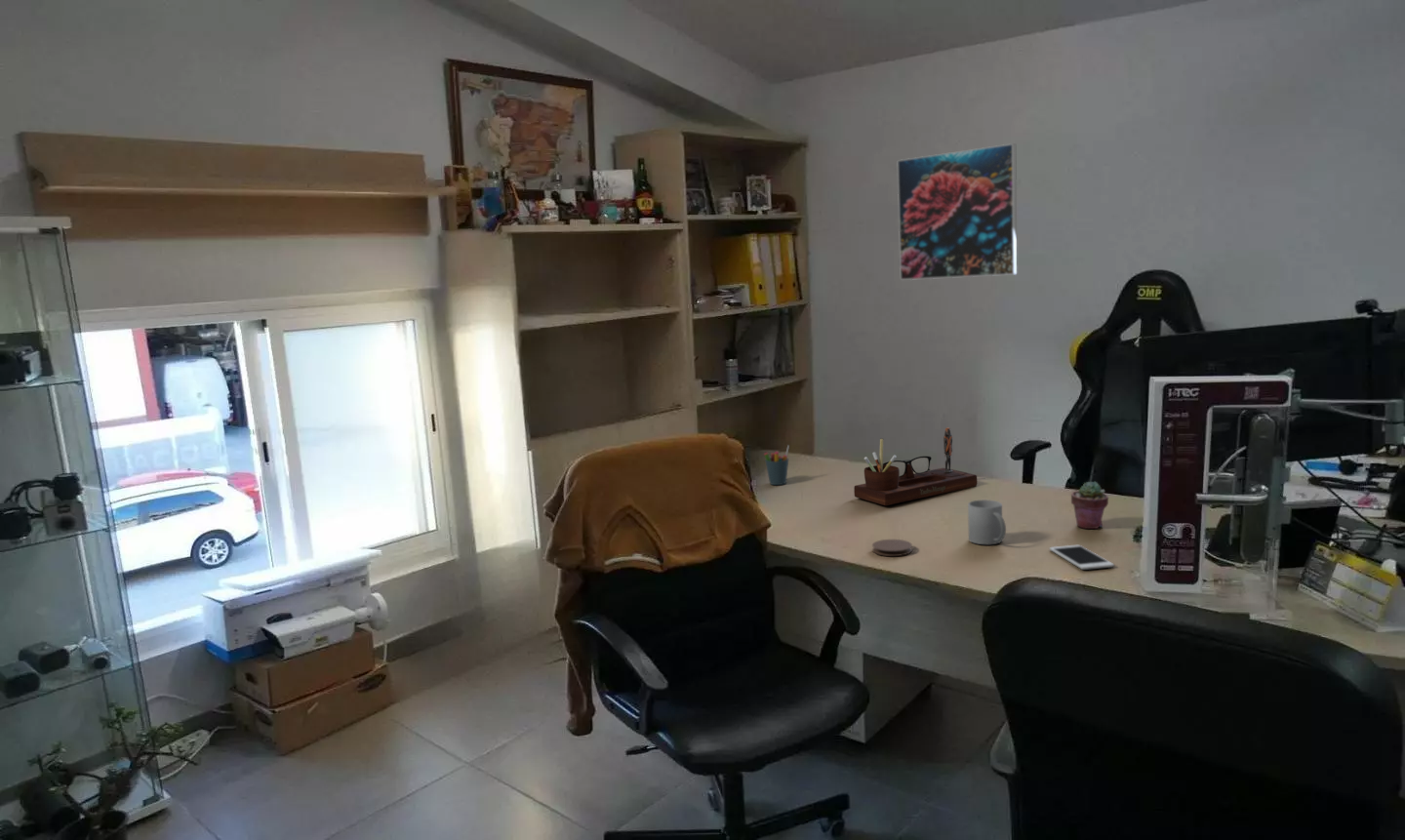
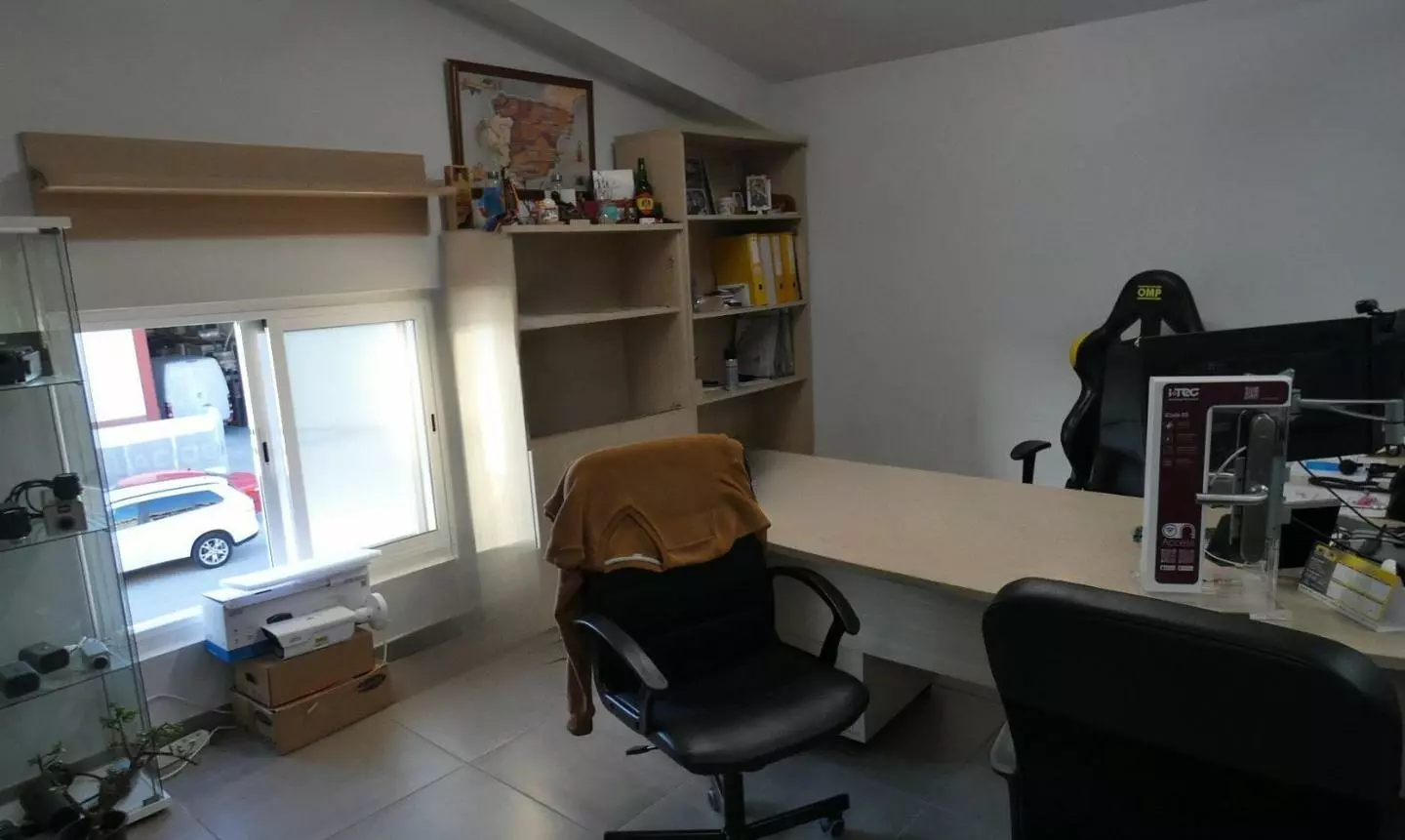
- desk organizer (910, 463)
- pen holder (777, 464)
- cell phone (1080, 556)
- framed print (954, 215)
- coaster (892, 547)
- mug (989, 523)
- potted succulent (1089, 503)
